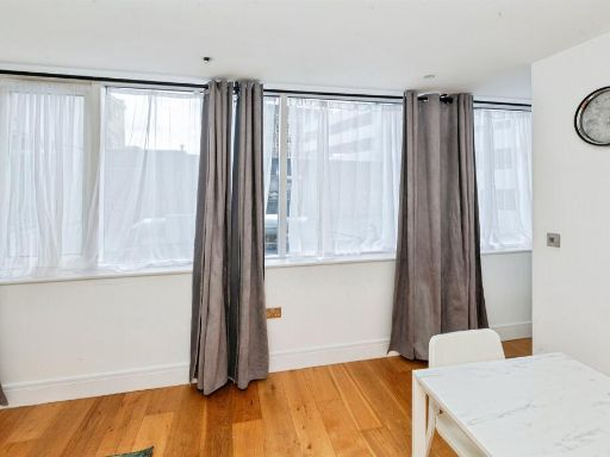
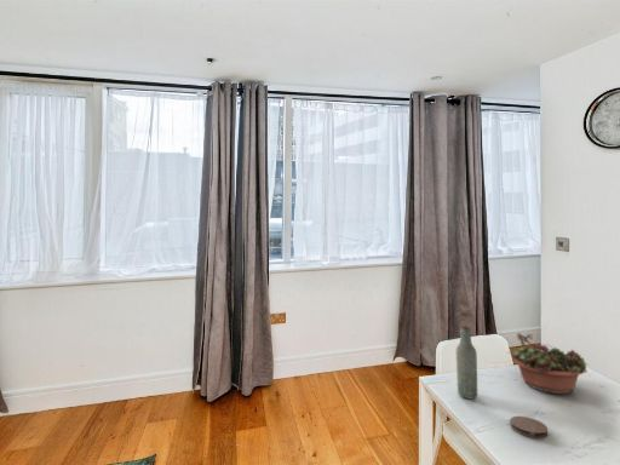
+ succulent planter (547, 361)
+ bottle (466, 361)
+ coaster (528, 426)
